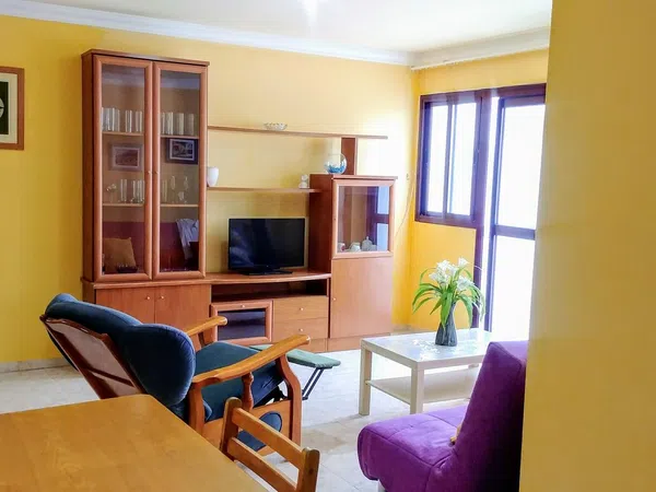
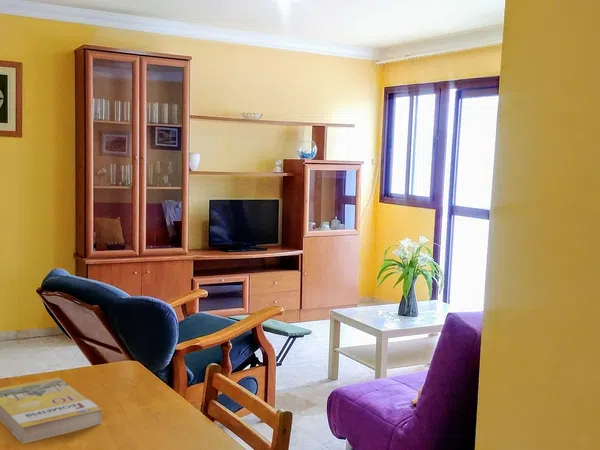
+ book (42, 407)
